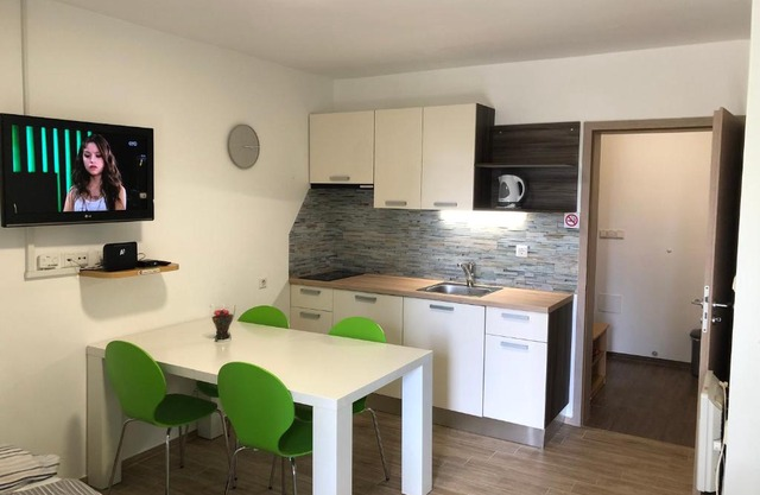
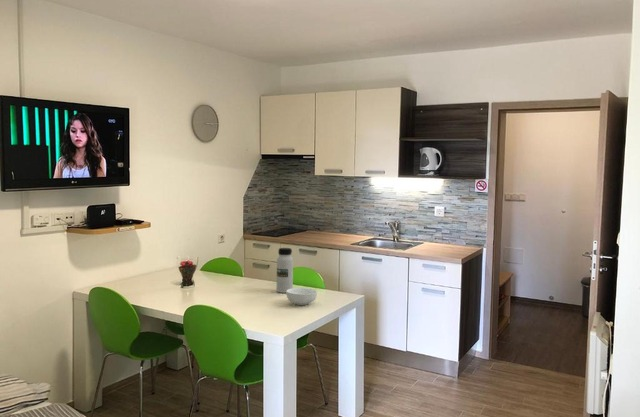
+ cereal bowl (301, 297)
+ water bottle (284, 269)
